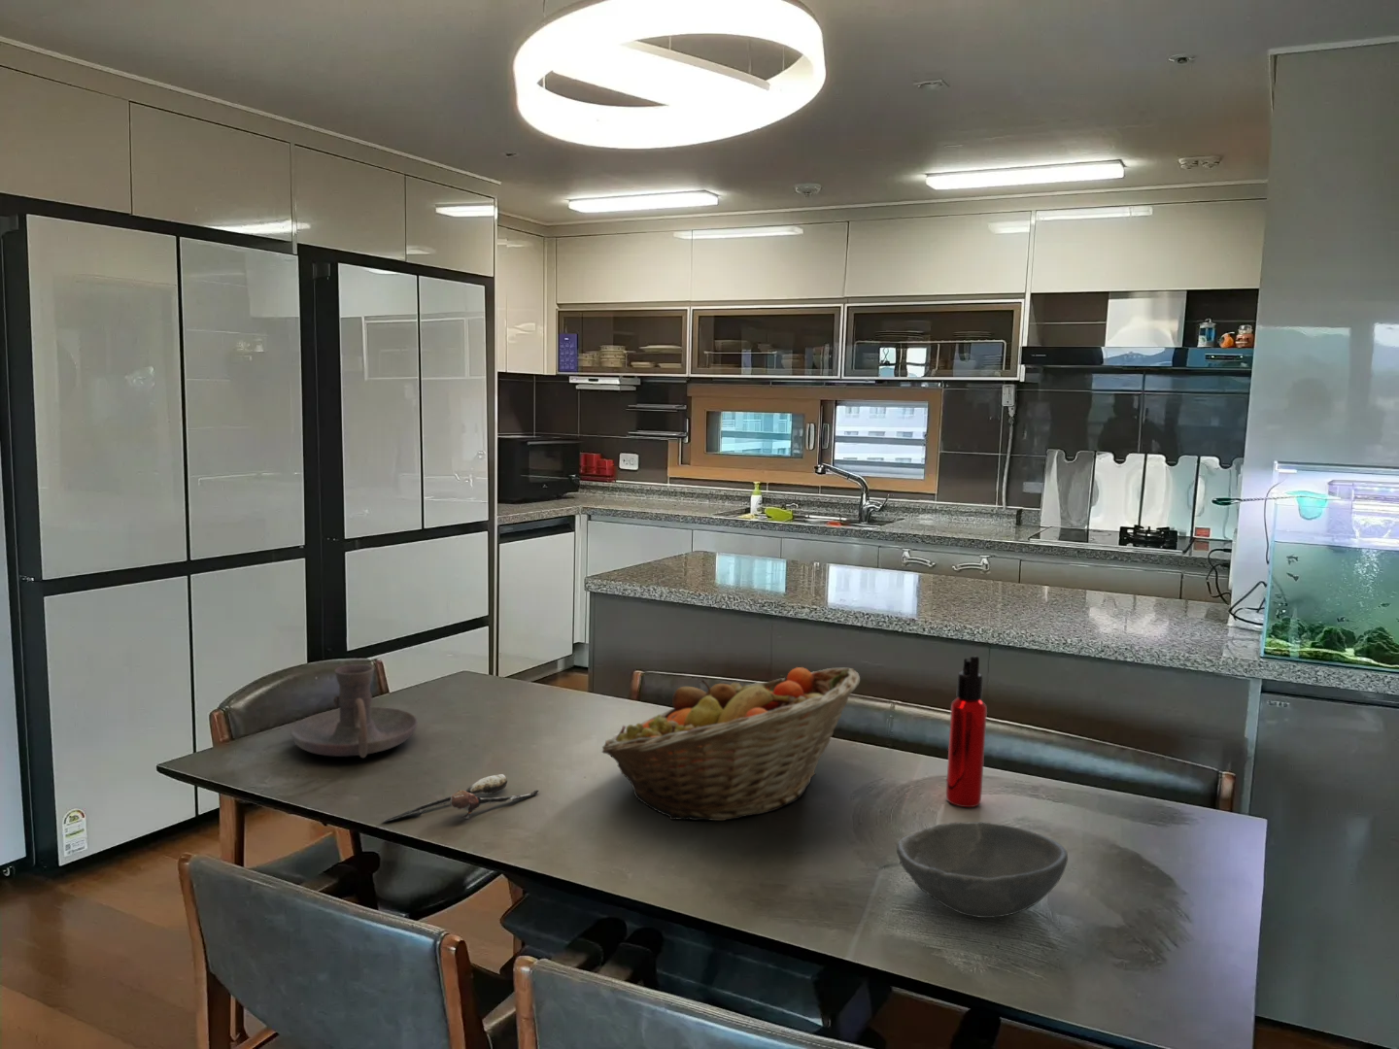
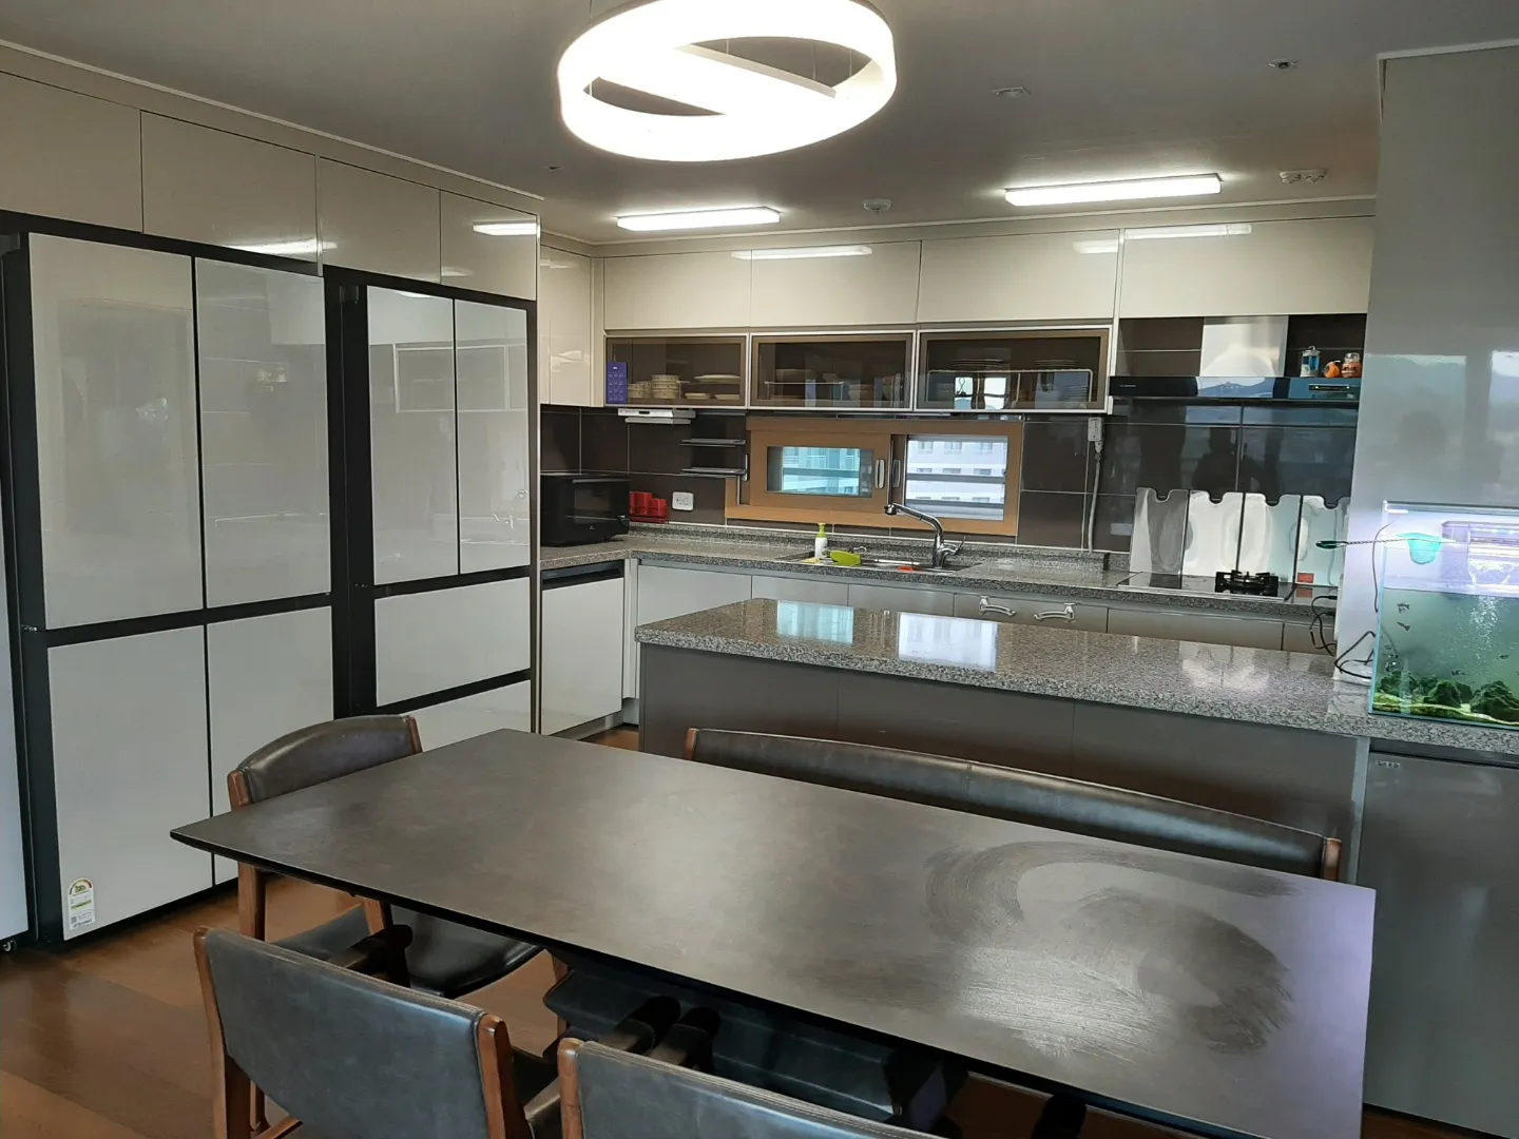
- water bottle (967, 727)
- spoon (464, 793)
- fruit basket (736, 728)
- candle holder (356, 711)
- bowl (977, 869)
